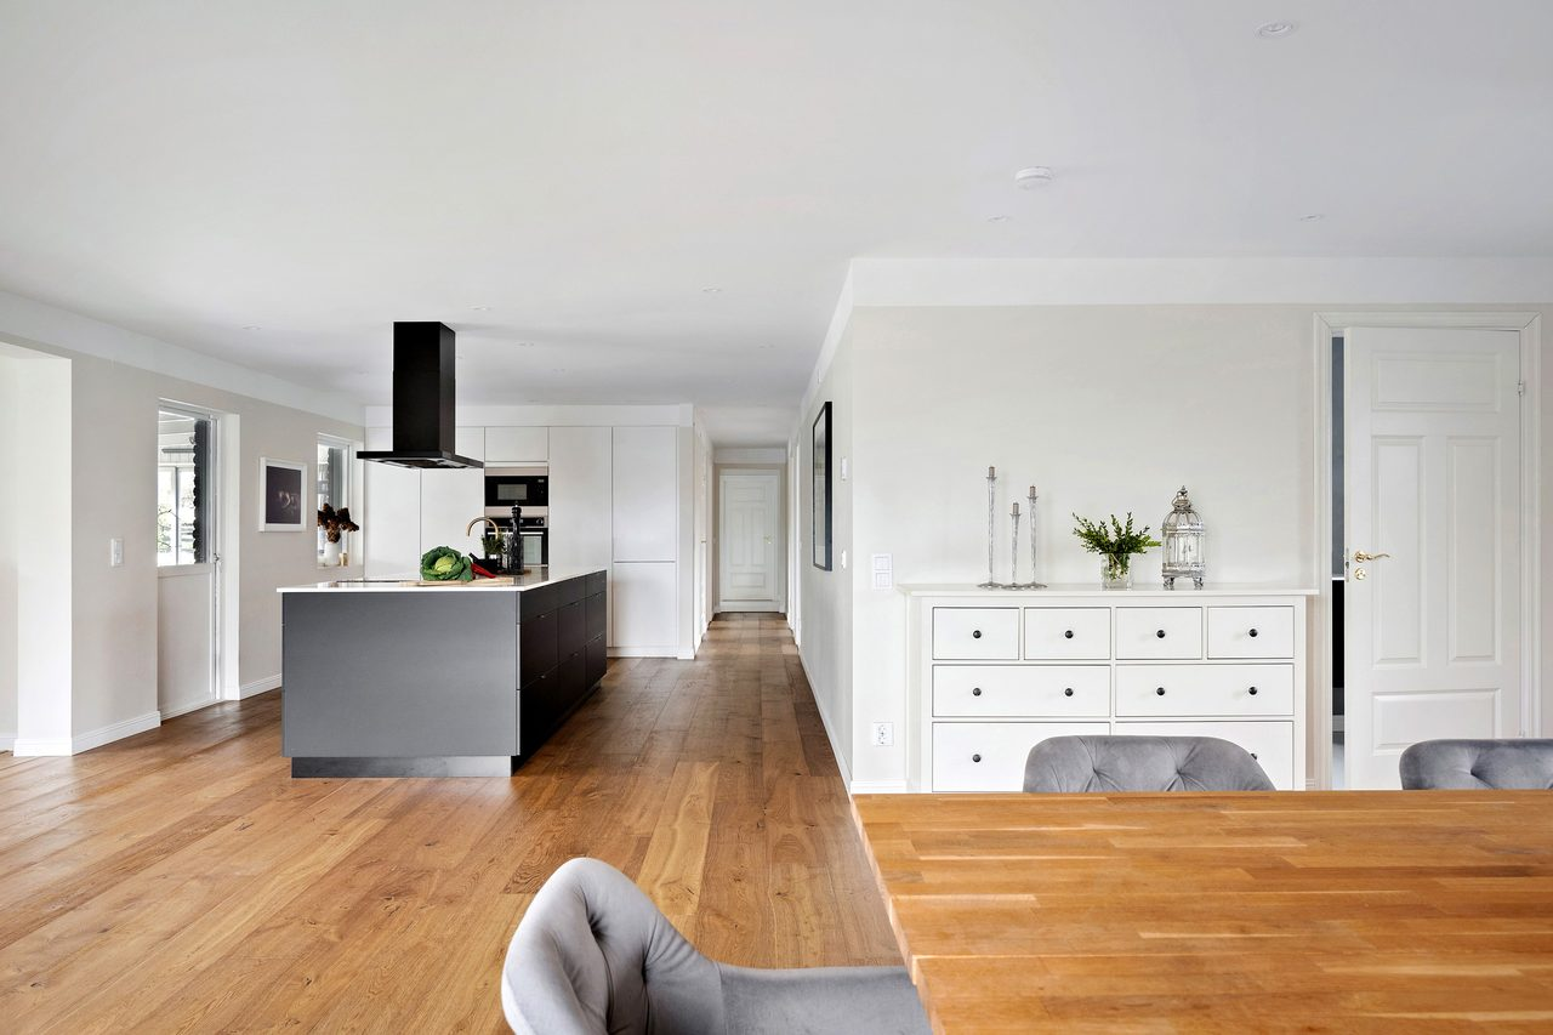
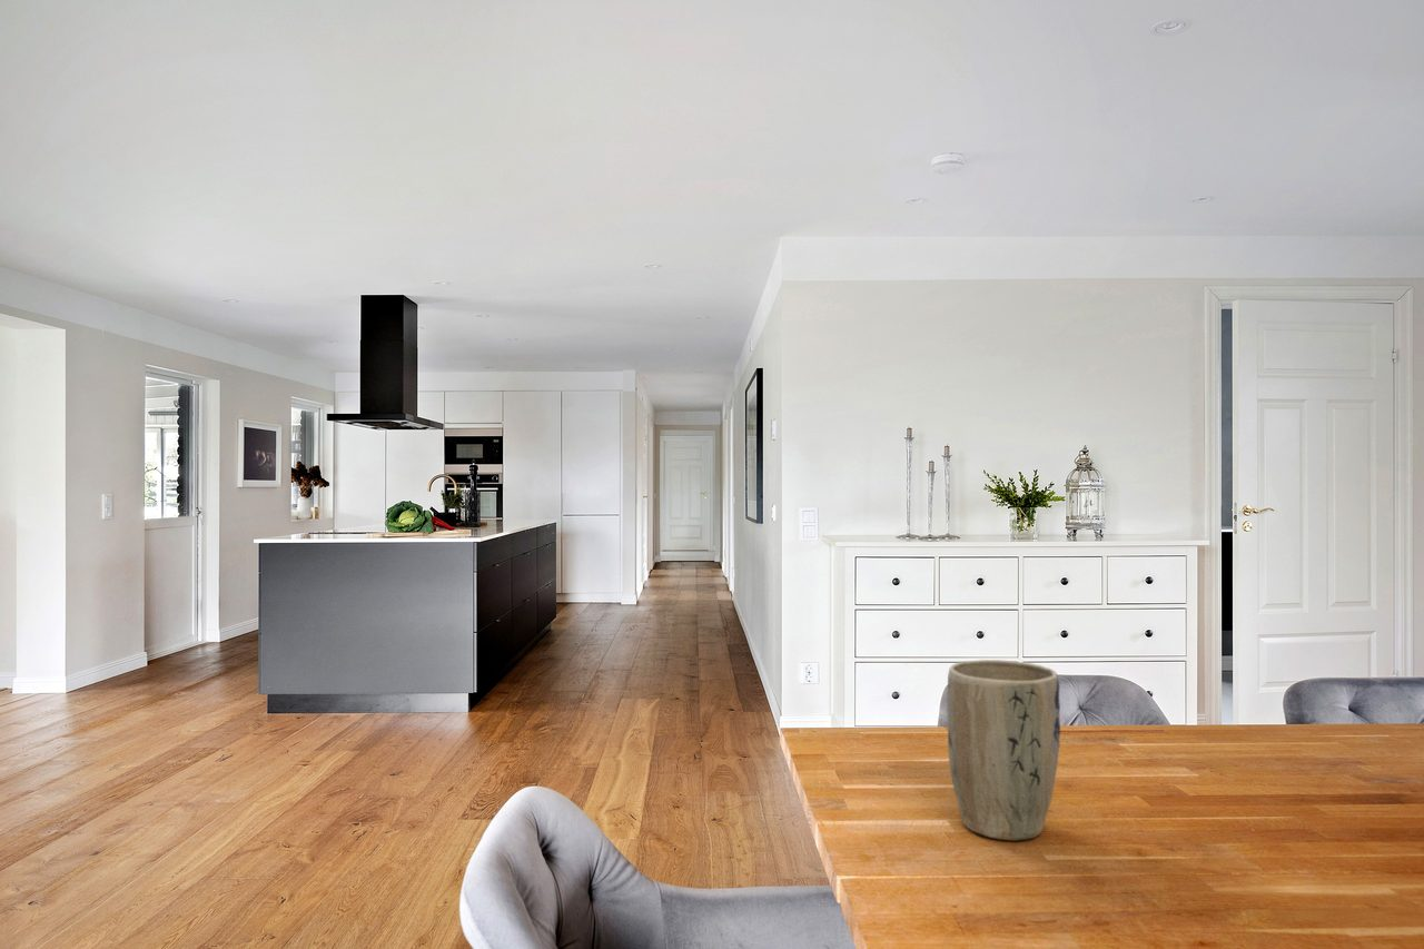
+ plant pot (1002, 748)
